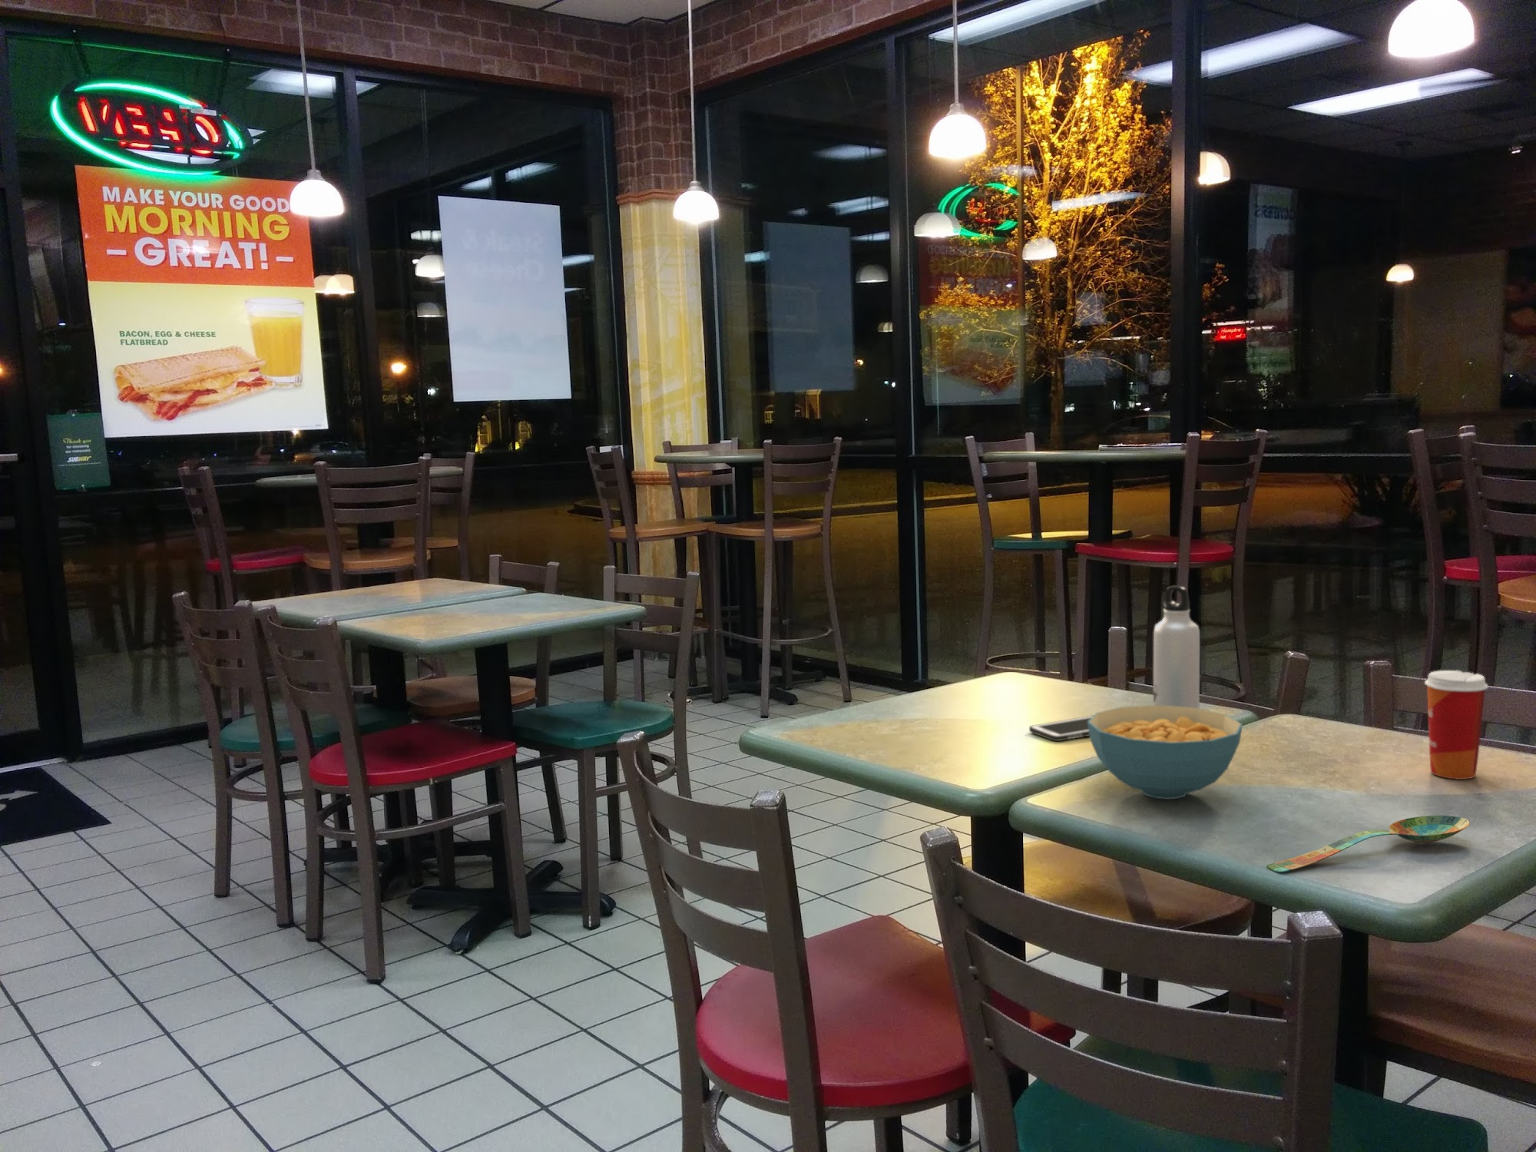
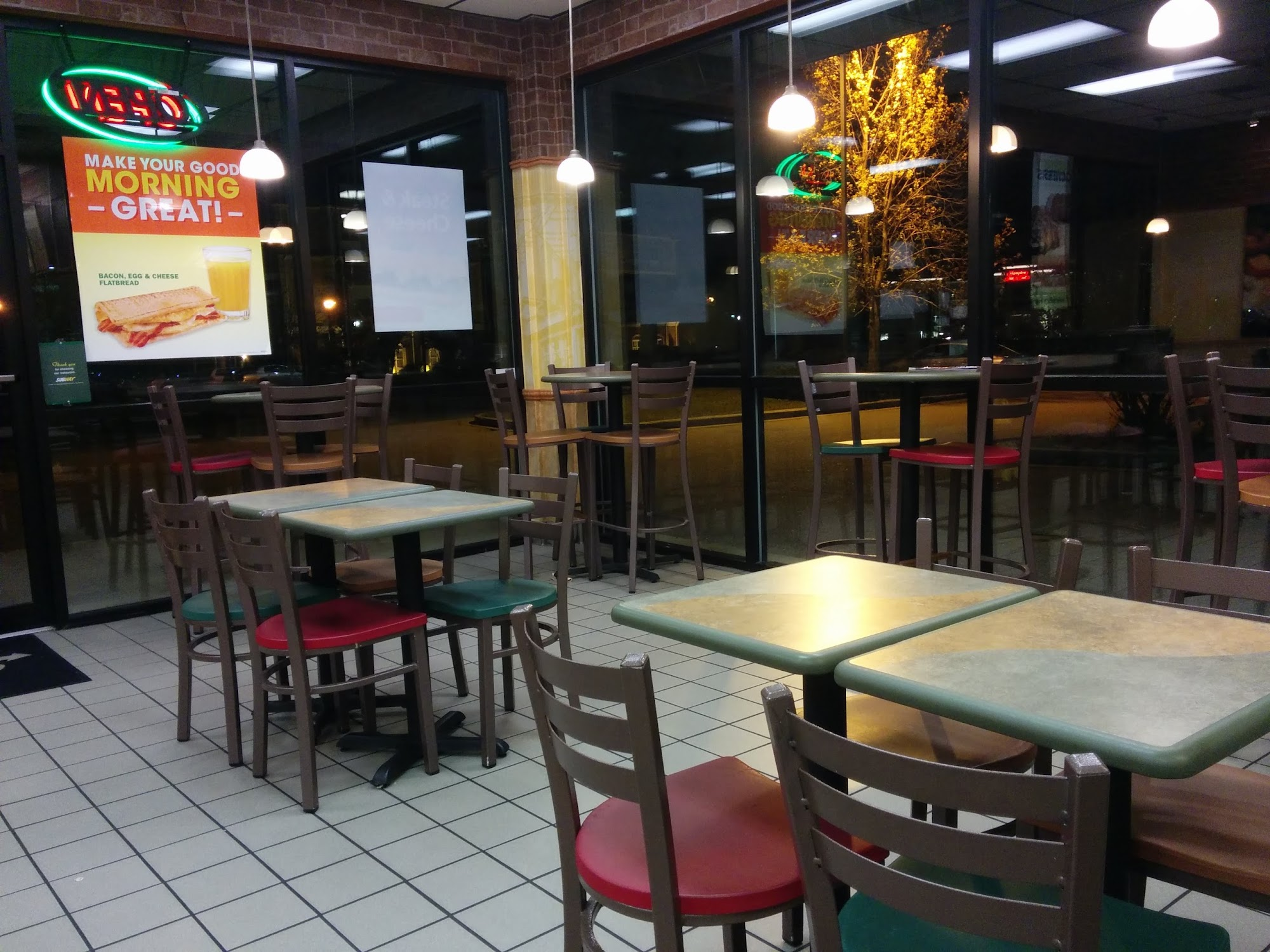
- paper cup (1454, 724)
- cell phone (1078, 727)
- water bottle (1176, 666)
- cereal bowl (1163, 758)
- spoon (1369, 837)
